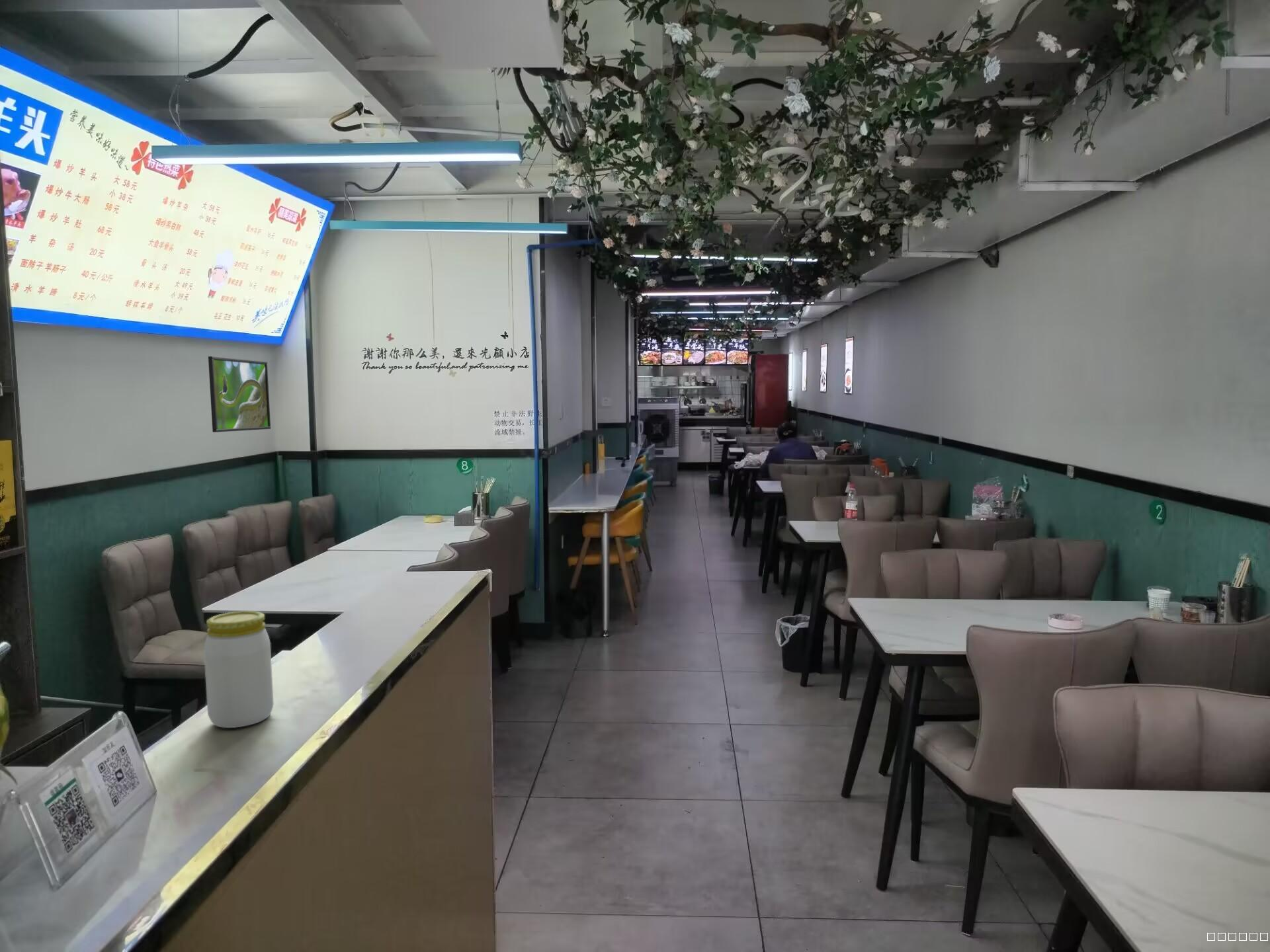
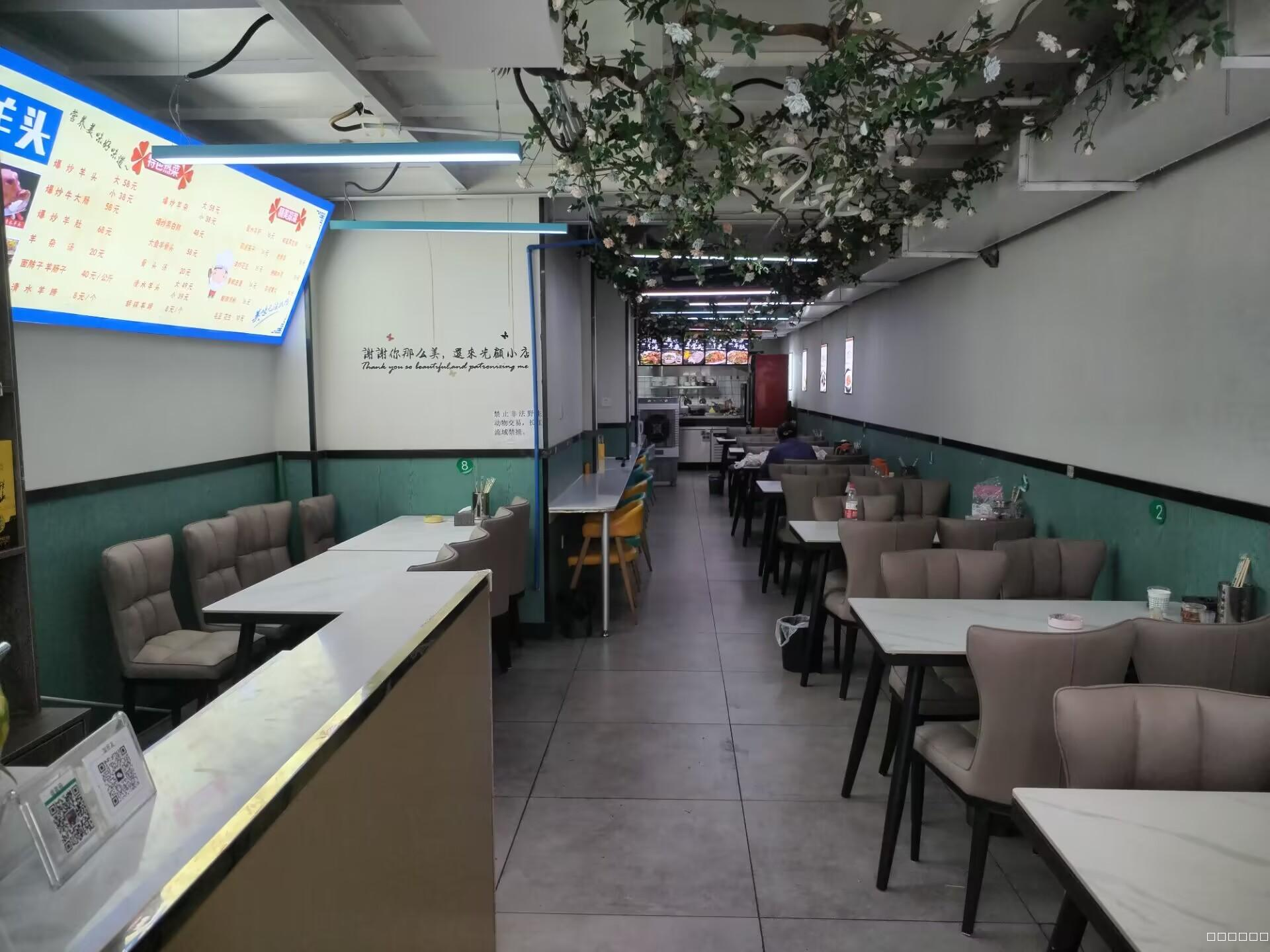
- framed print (241, 395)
- jar (239, 668)
